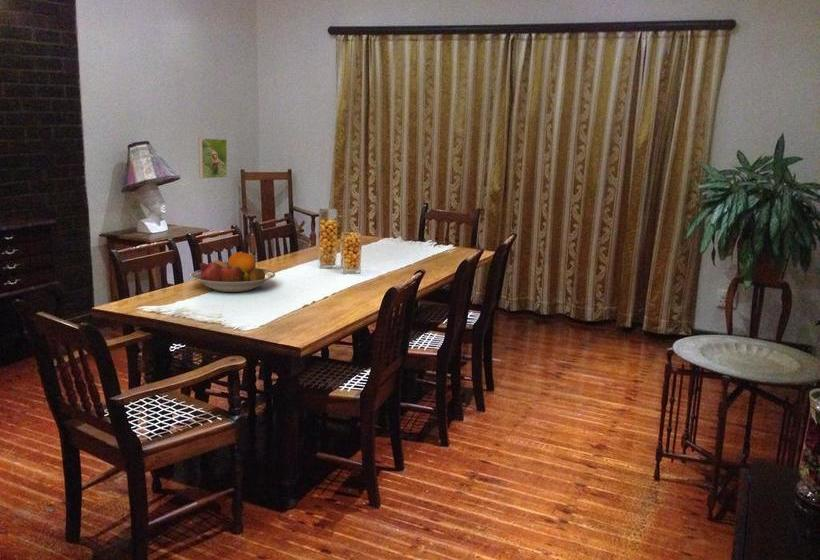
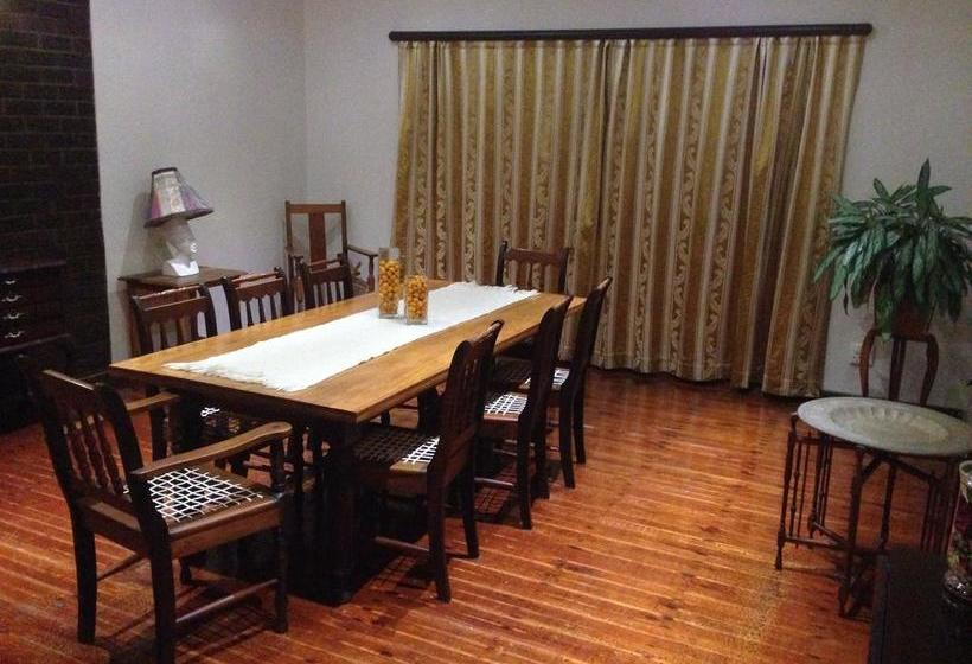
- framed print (213, 158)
- fruit bowl (233, 270)
